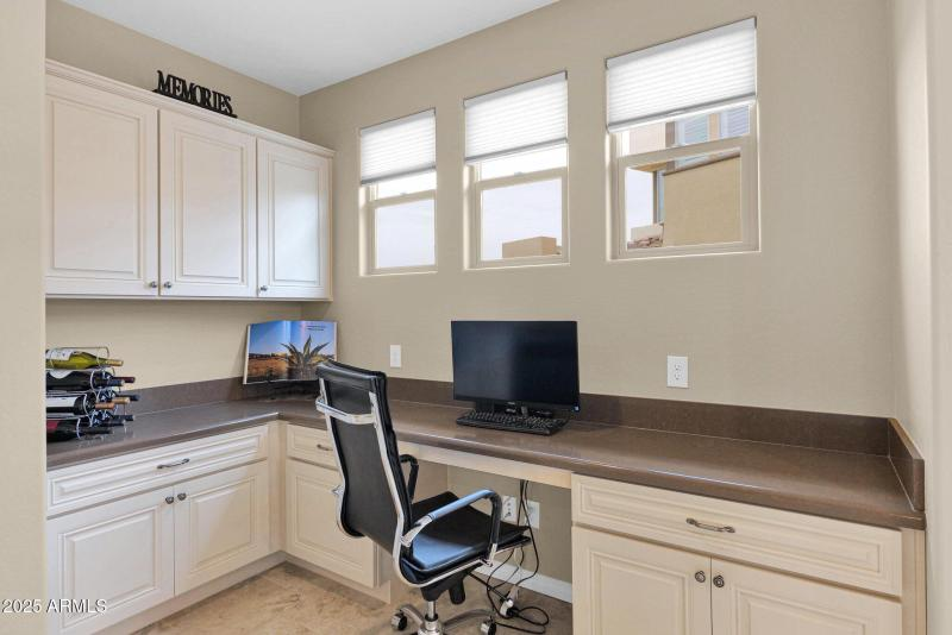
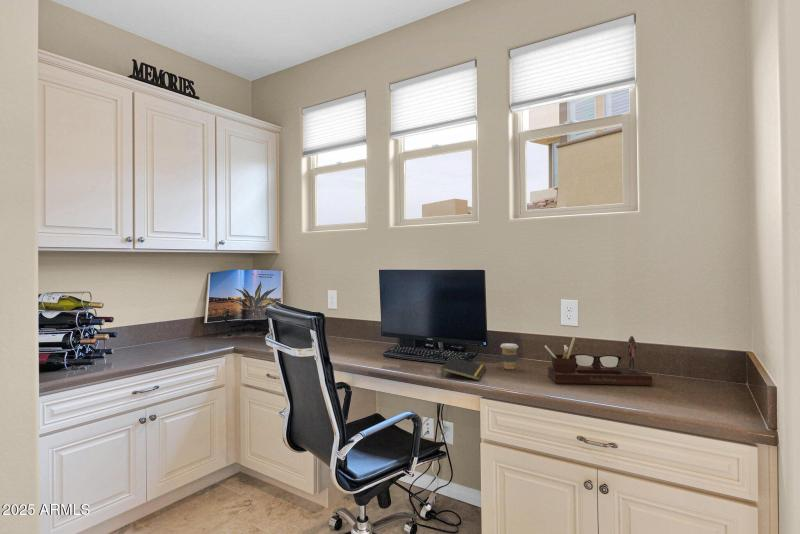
+ desk organizer (593, 357)
+ notepad (464, 367)
+ coffee cup (509, 356)
